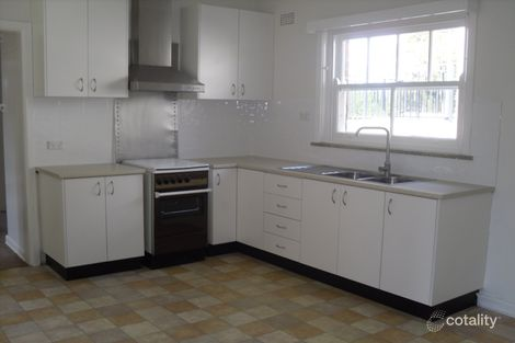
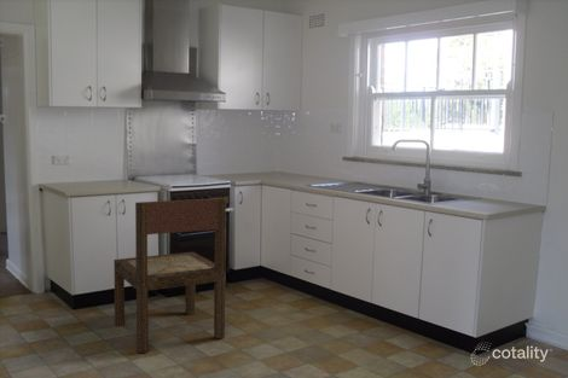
+ dining chair (168, 263)
